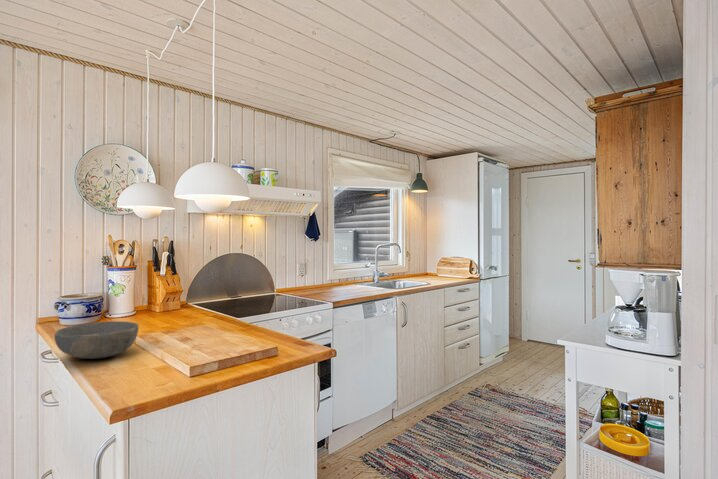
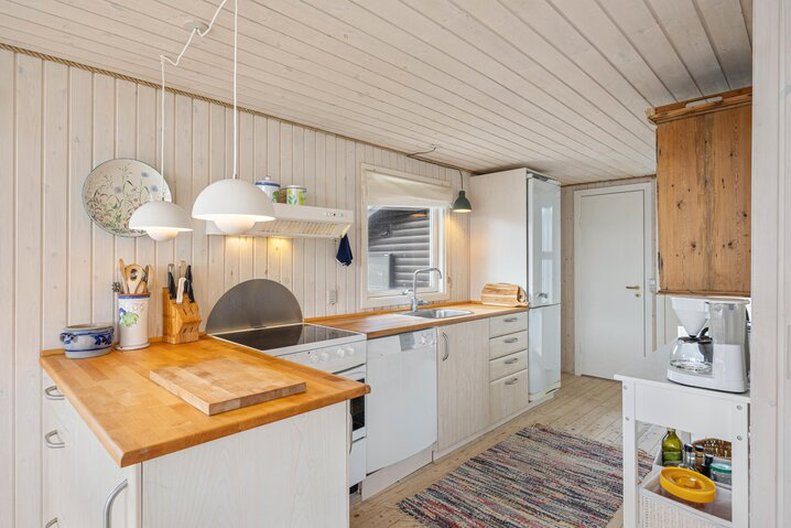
- bowl (98, 341)
